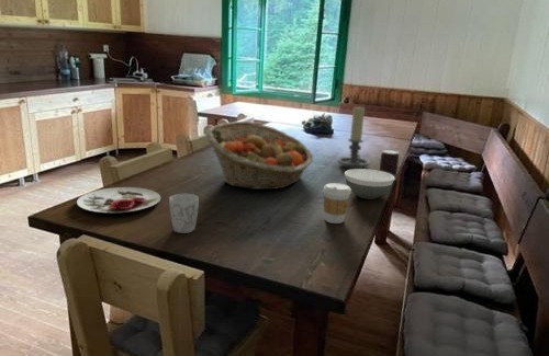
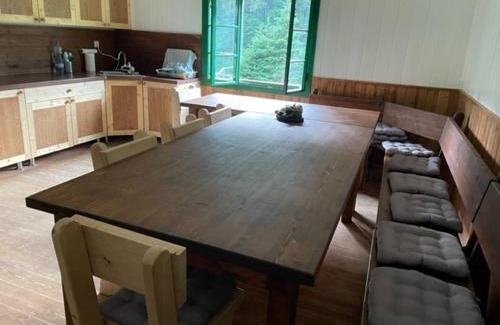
- fruit basket (260, 153)
- bowl (368, 184)
- beverage can (389, 164)
- mug (186, 211)
- plate (120, 198)
- coffee cup (336, 203)
- candle holder (357, 136)
